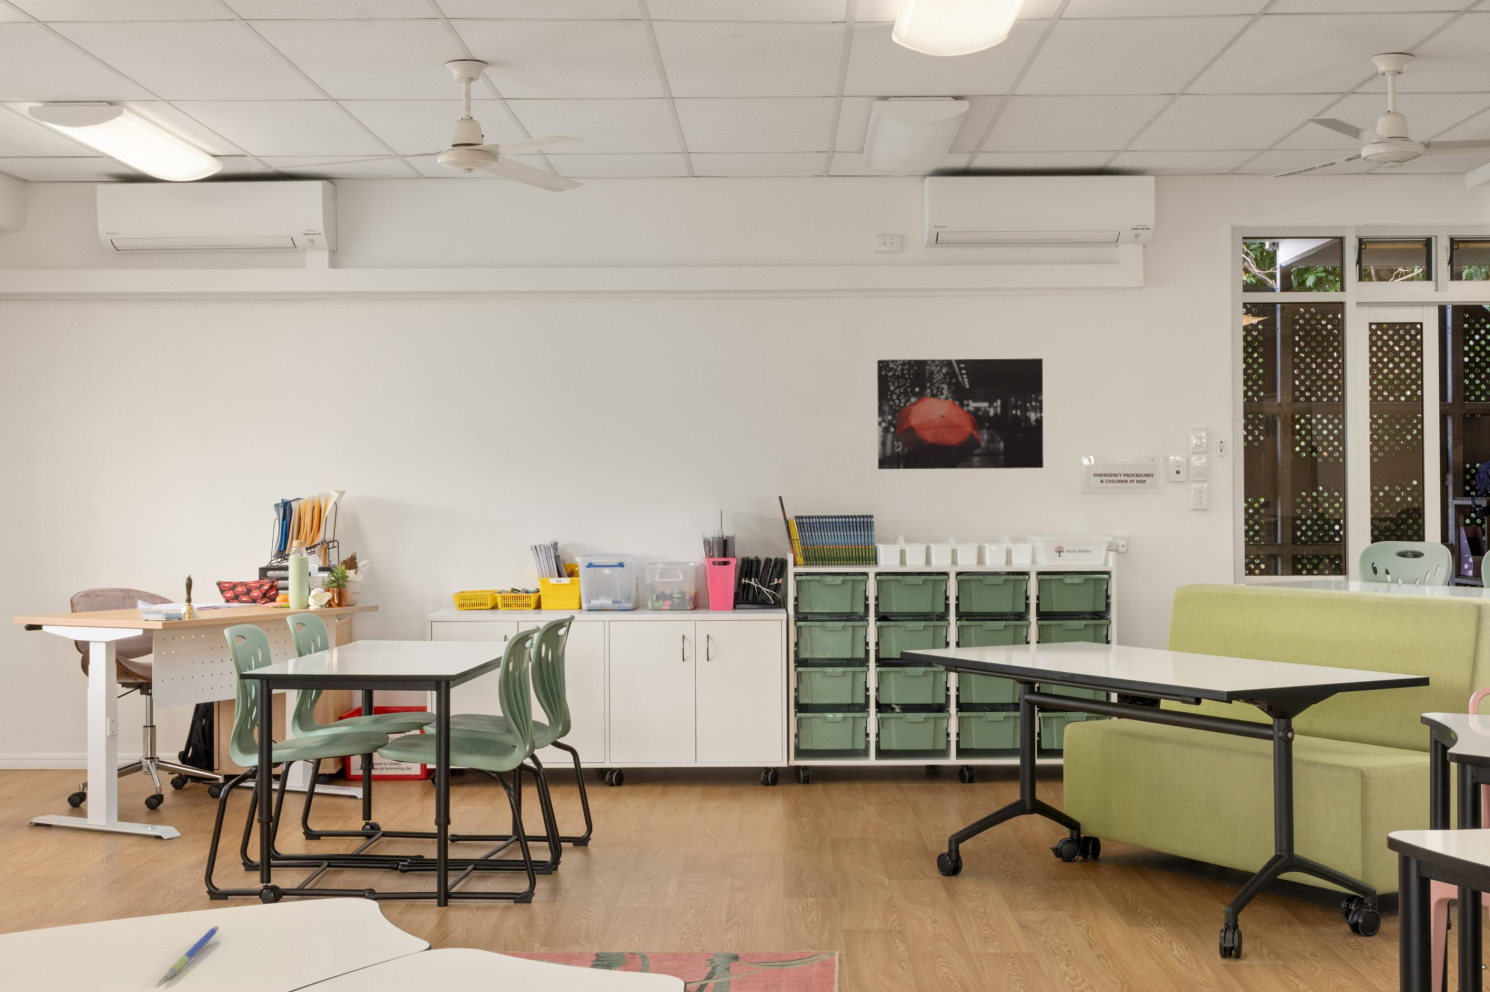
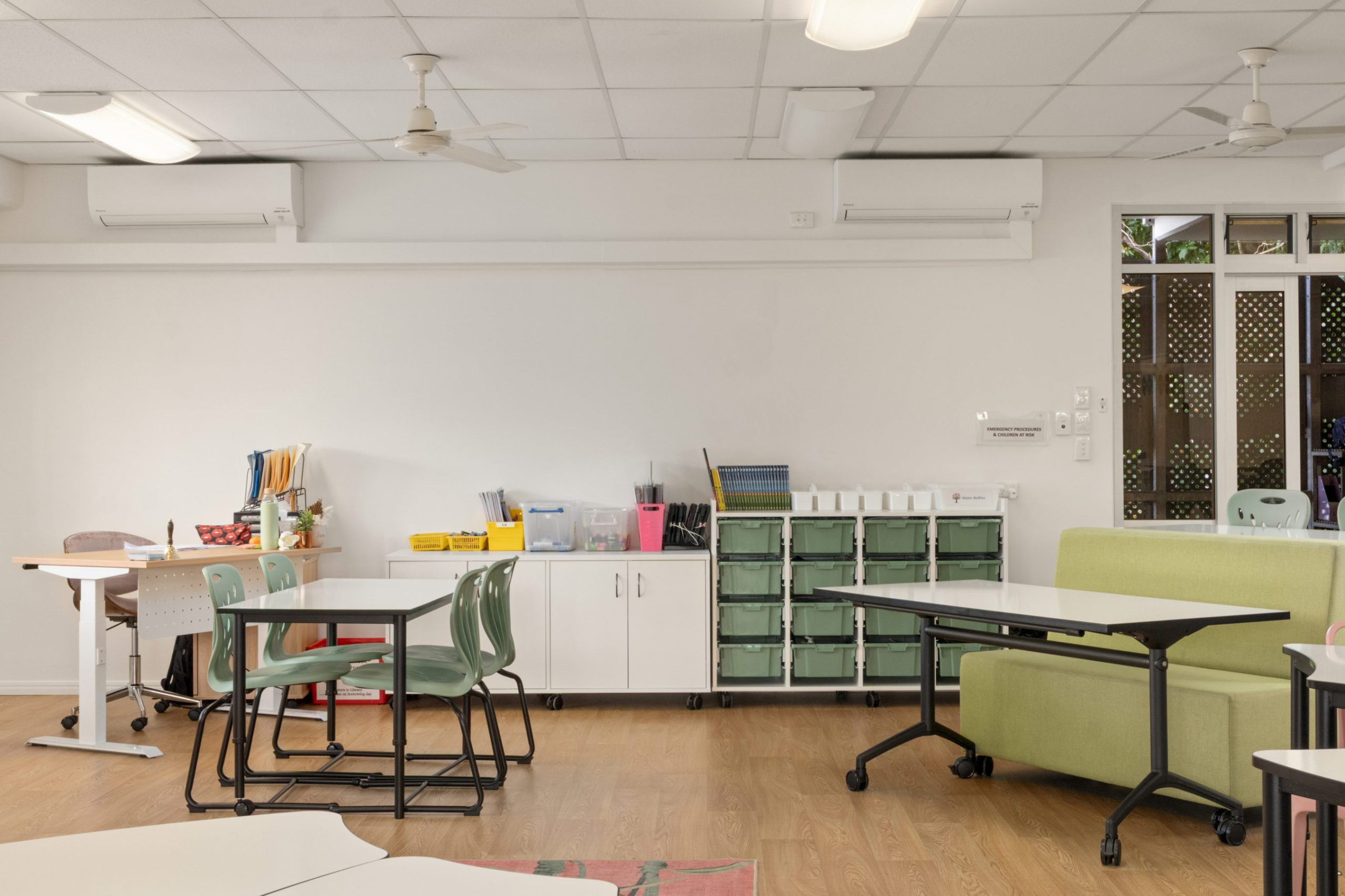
- wall art (959, 414)
- pen (192, 952)
